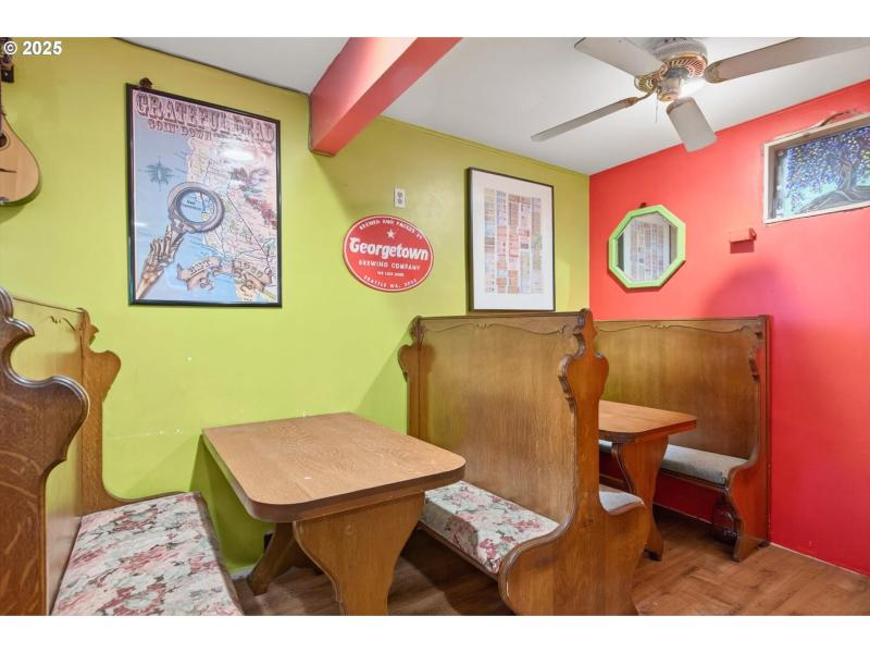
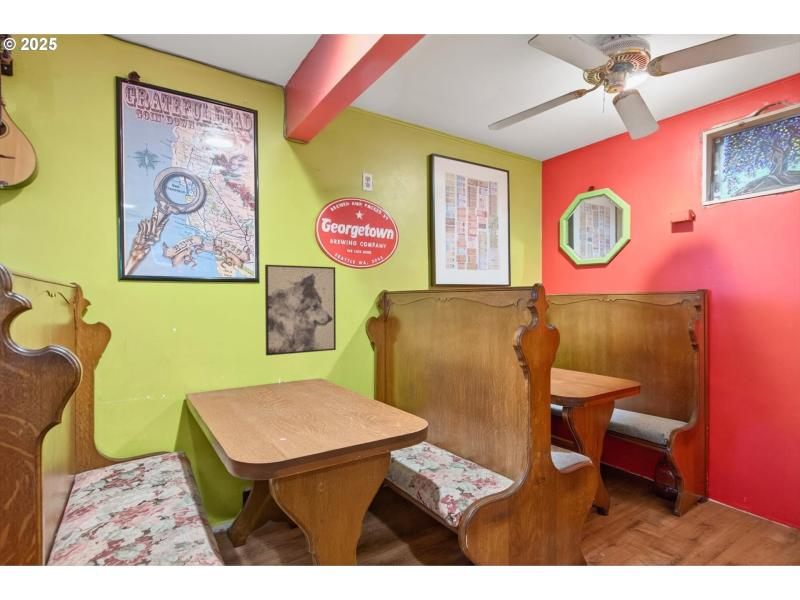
+ wall art (302, 309)
